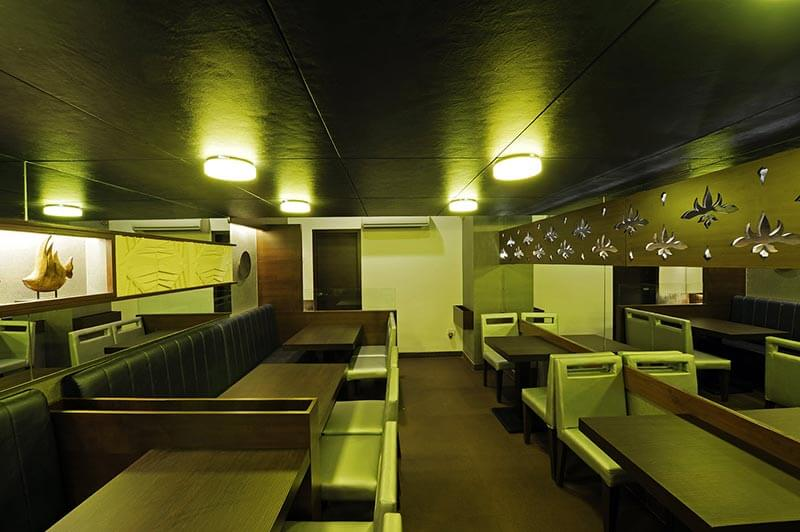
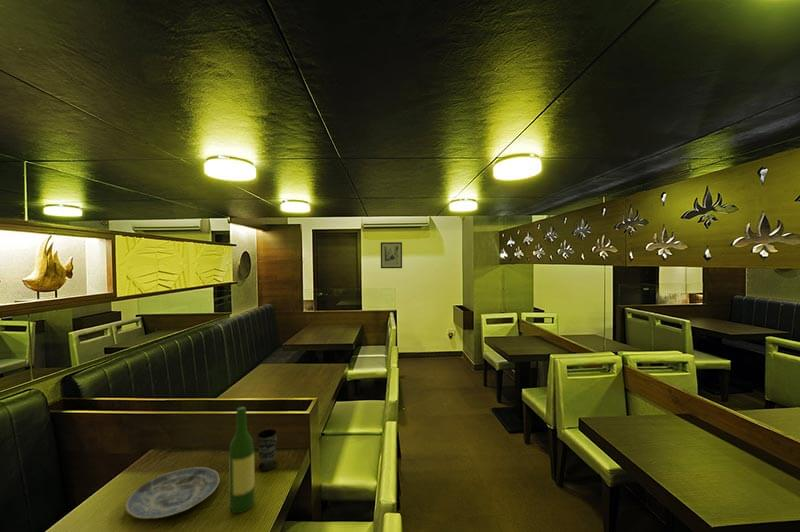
+ plate (175, 492)
+ wall art (391, 255)
+ wine bottle (242, 456)
+ cup (267, 449)
